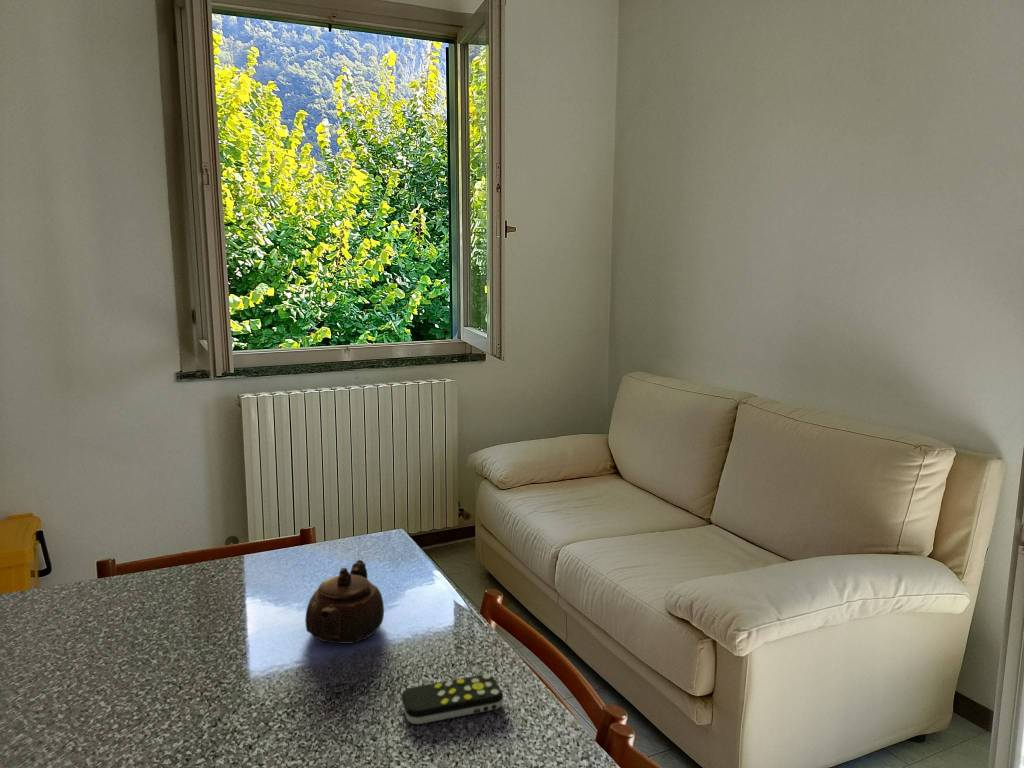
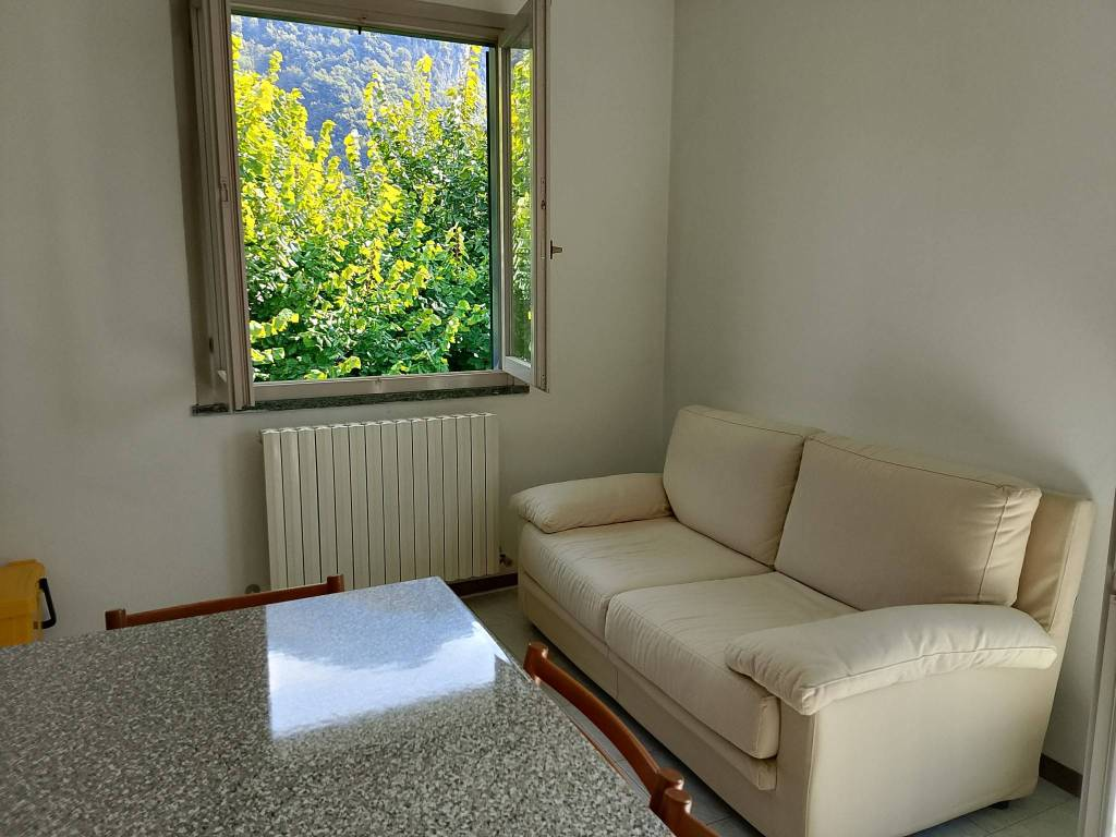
- remote control (452, 697)
- teapot (346, 597)
